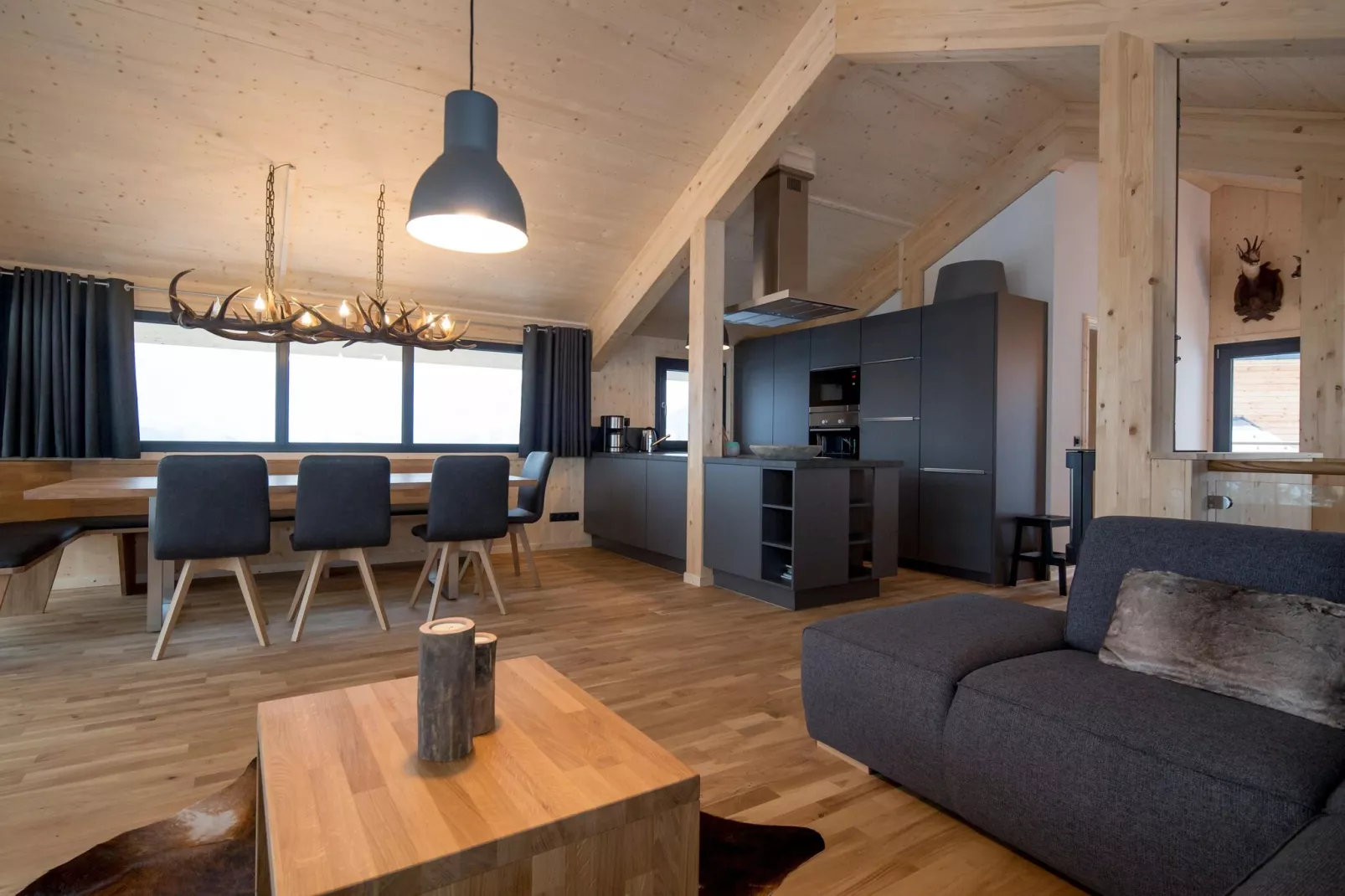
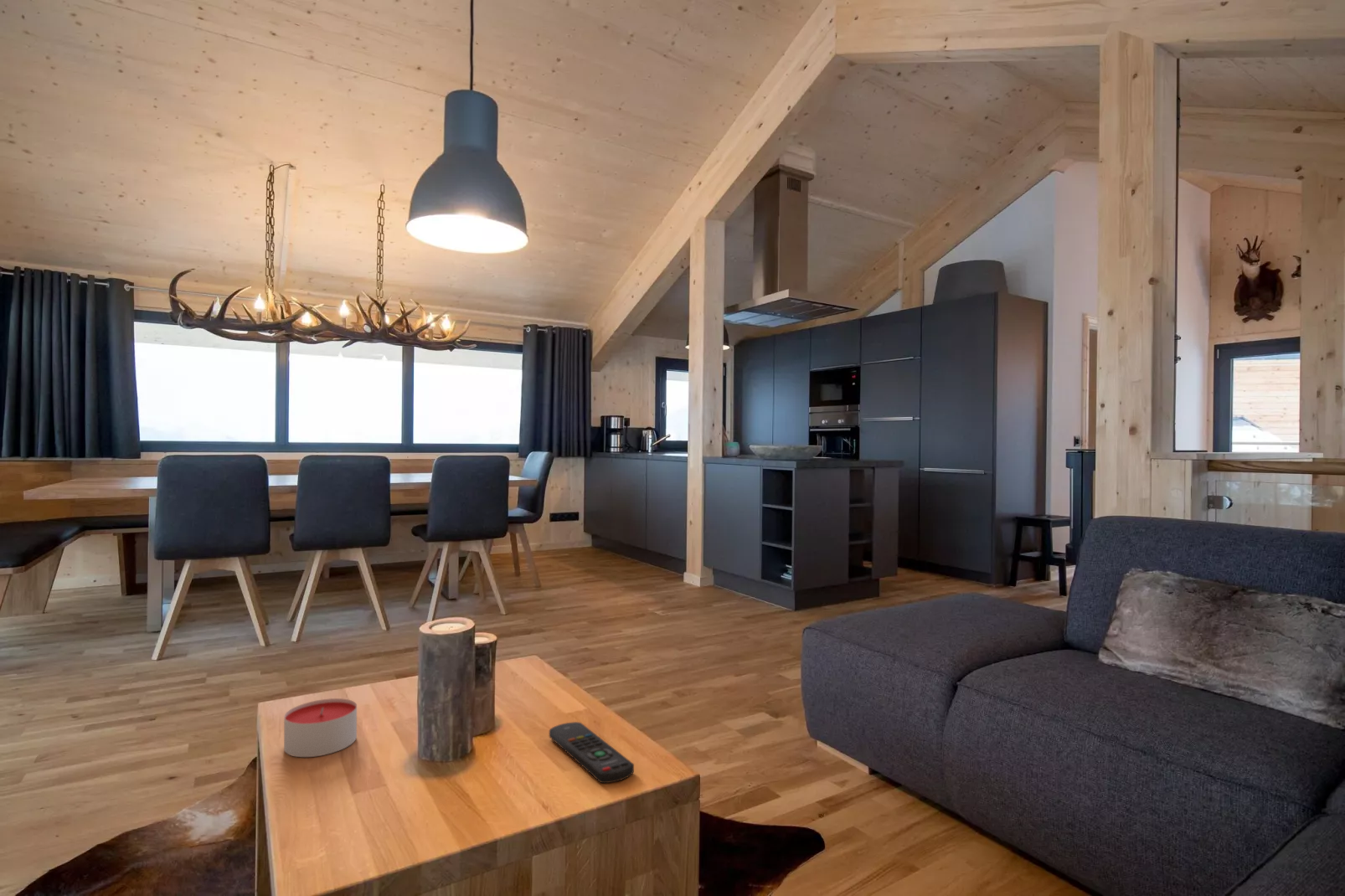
+ remote control (589, 749)
+ candle (321, 725)
